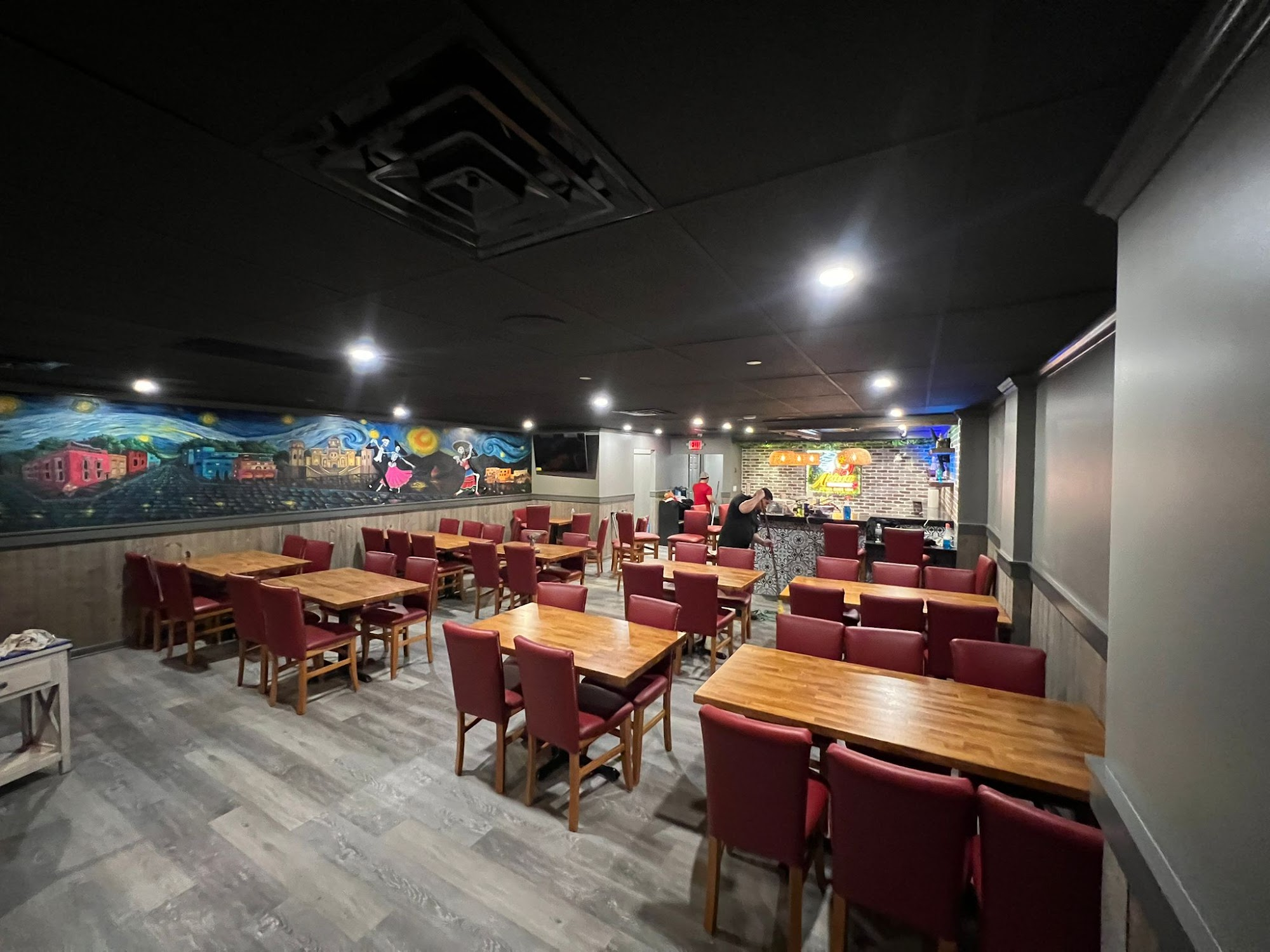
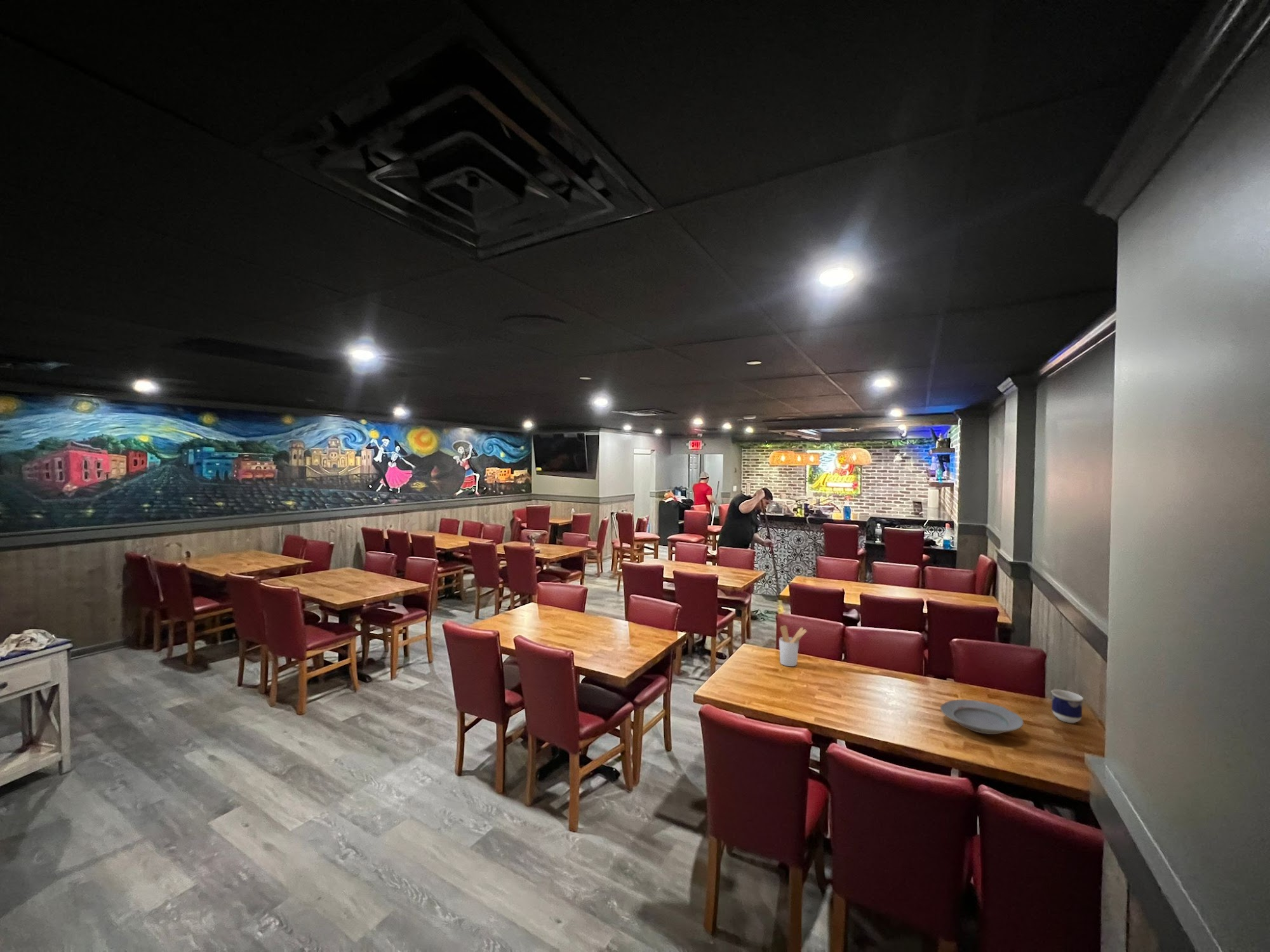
+ utensil holder (793, 645)
+ cup (1064, 708)
+ plate (980, 720)
